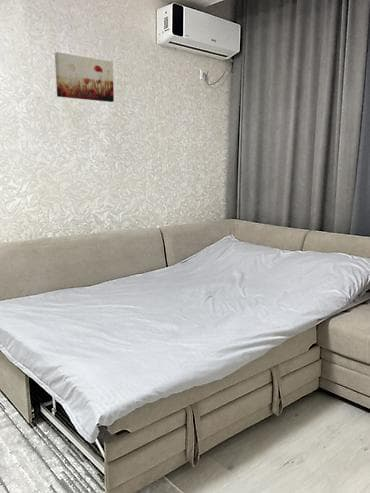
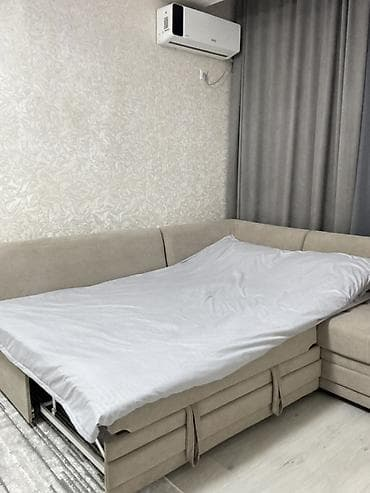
- wall art (85, 78)
